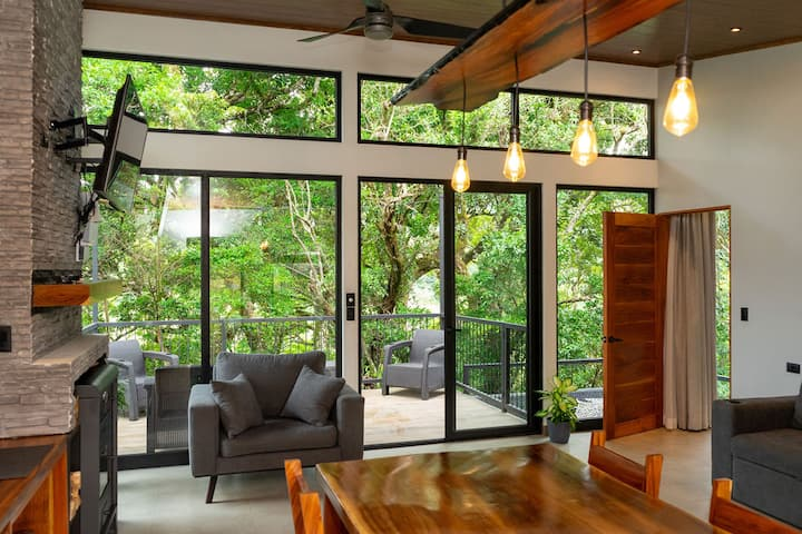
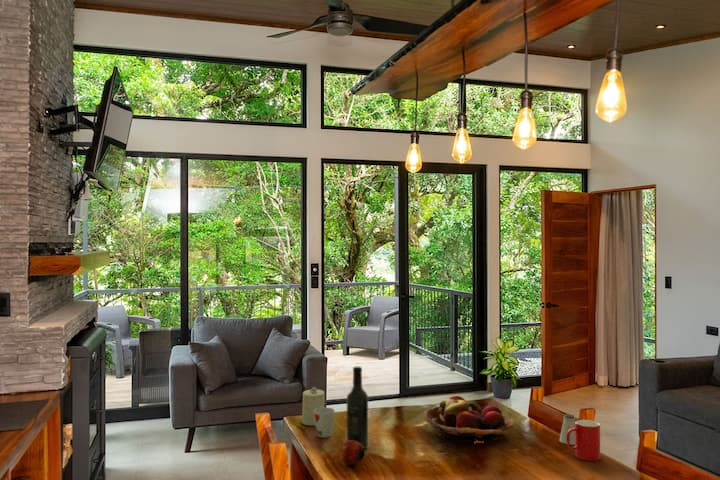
+ fruit basket (466, 417)
+ wine bottle (357, 407)
+ saltshaker (569, 428)
+ cup (582, 439)
+ apple (352, 452)
+ candle (313, 404)
+ cup (324, 422)
